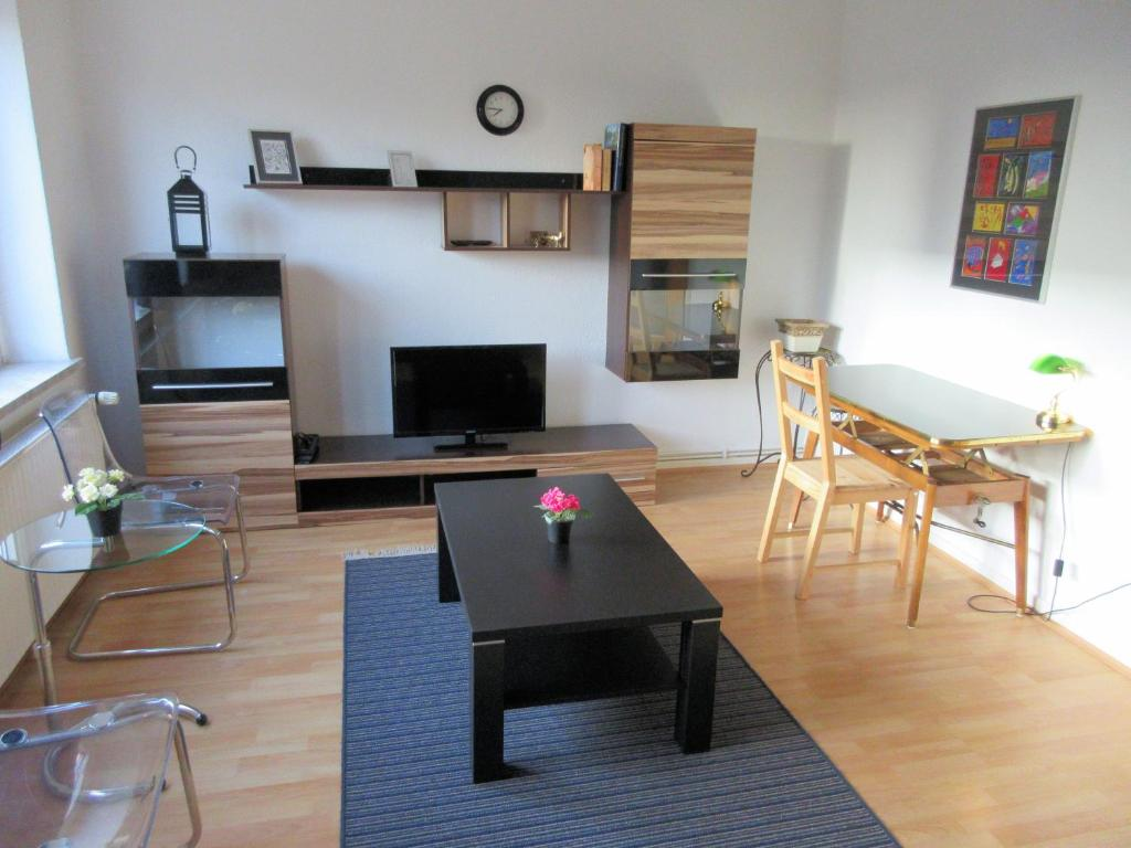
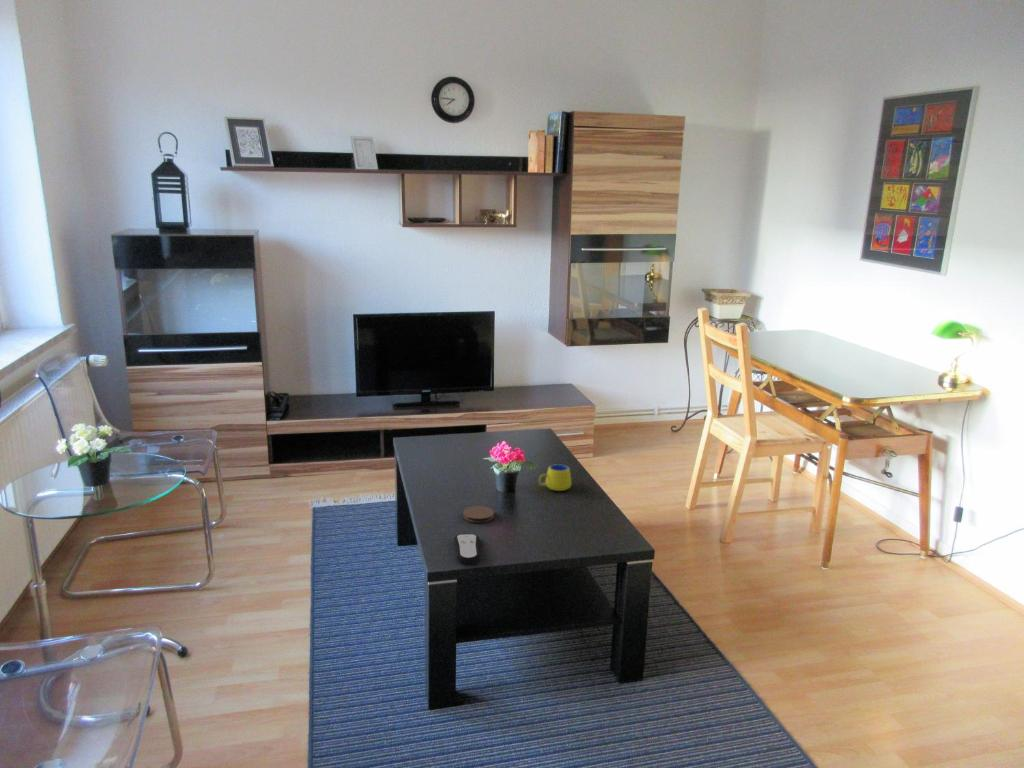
+ coaster (478, 514)
+ mug (554, 478)
+ remote control (467, 548)
